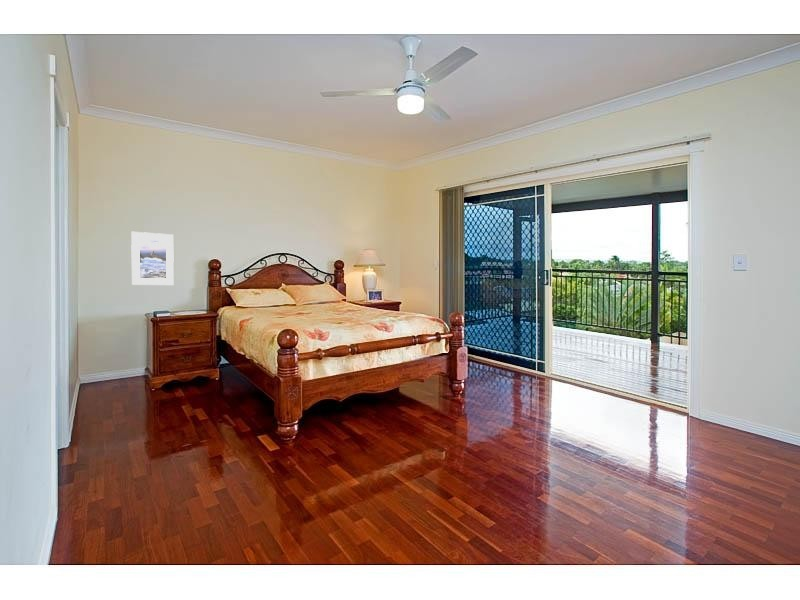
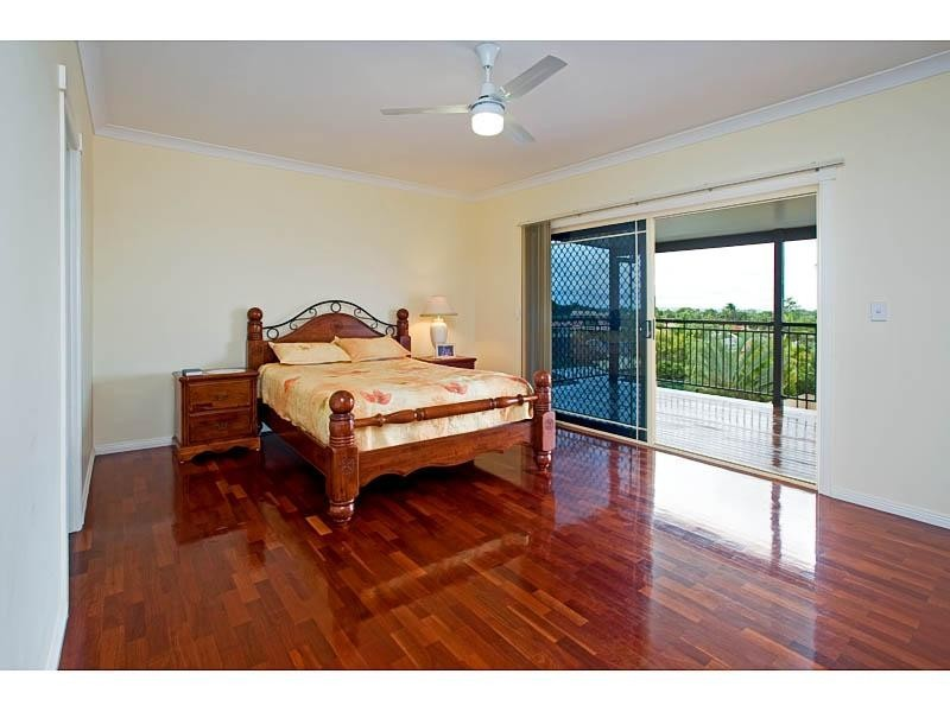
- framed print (153, 259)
